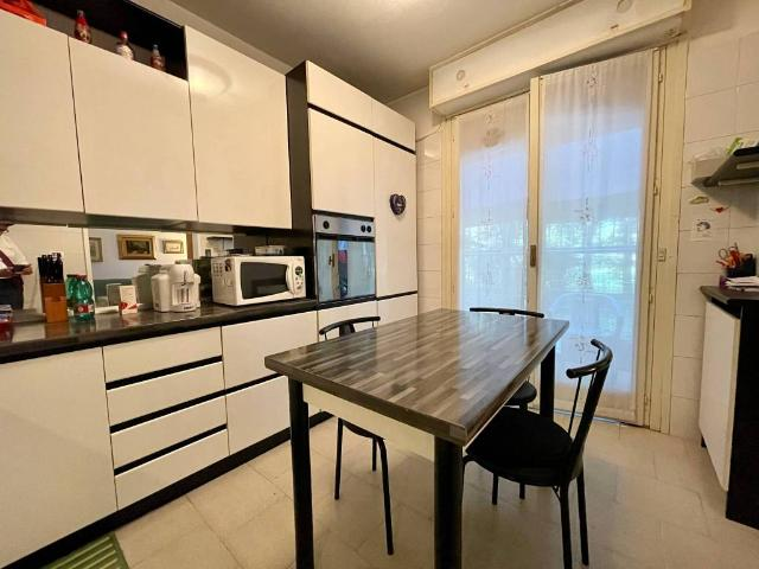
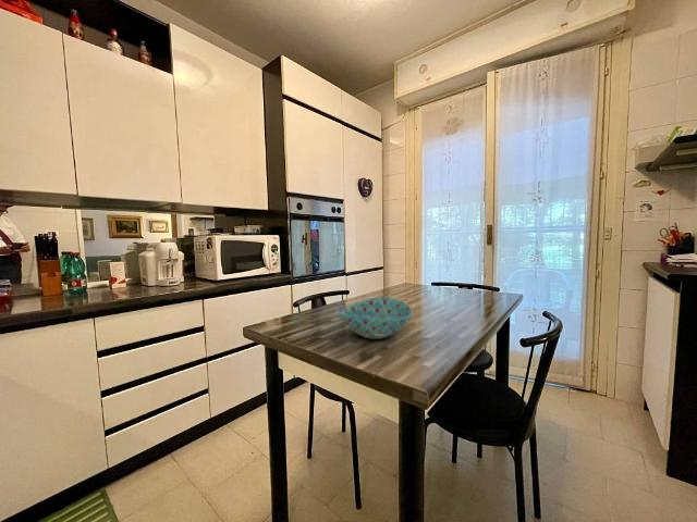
+ bowl (376, 320)
